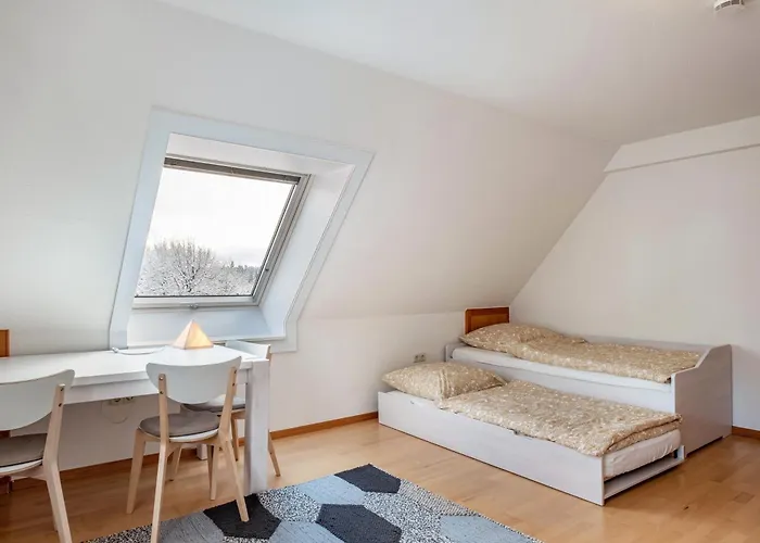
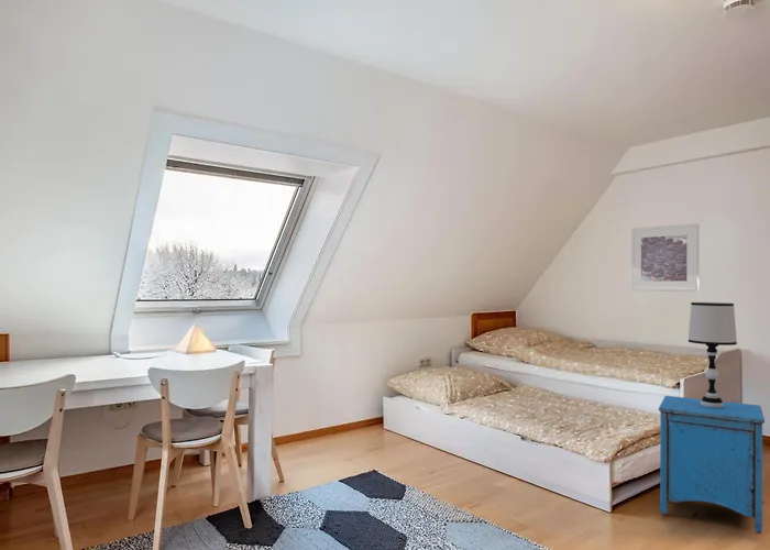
+ table lamp (712, 353)
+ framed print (663, 258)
+ nightstand (710, 459)
